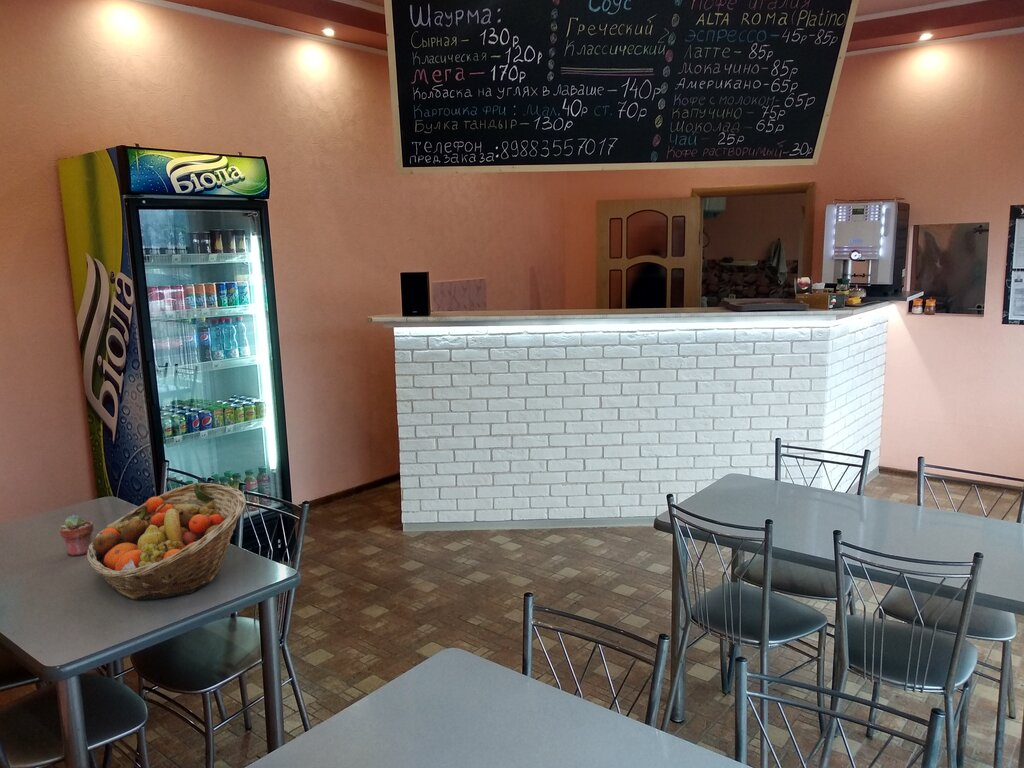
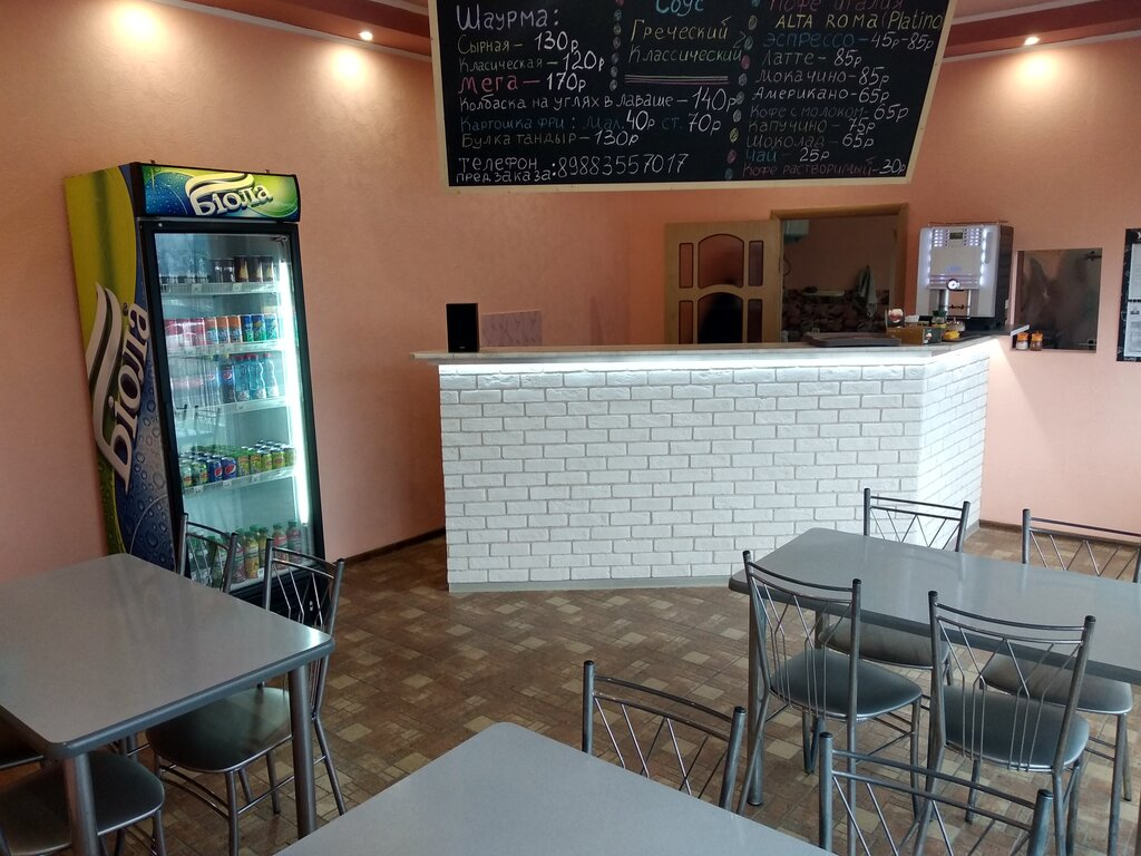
- potted succulent (77, 533)
- fruit basket (169, 538)
